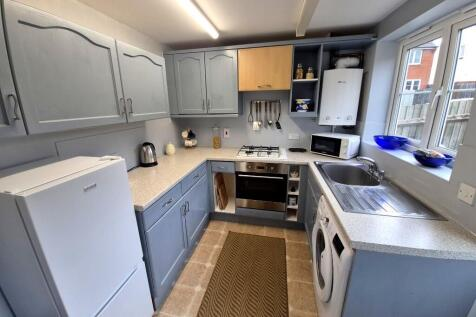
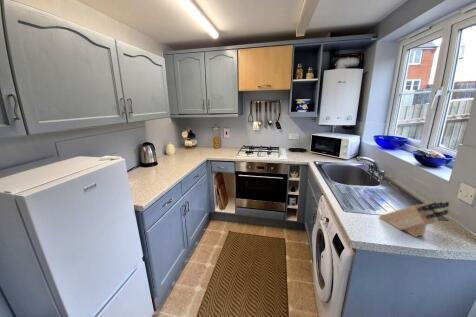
+ knife block (411, 211)
